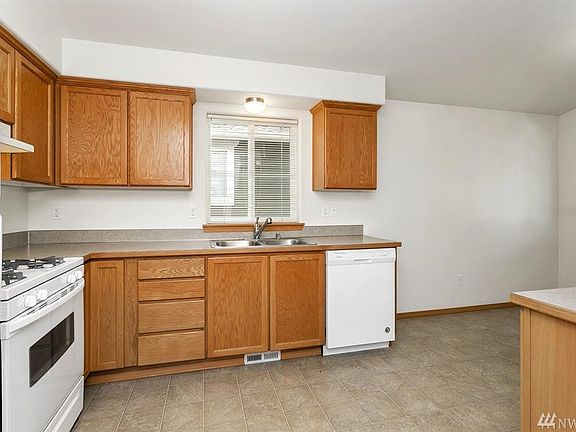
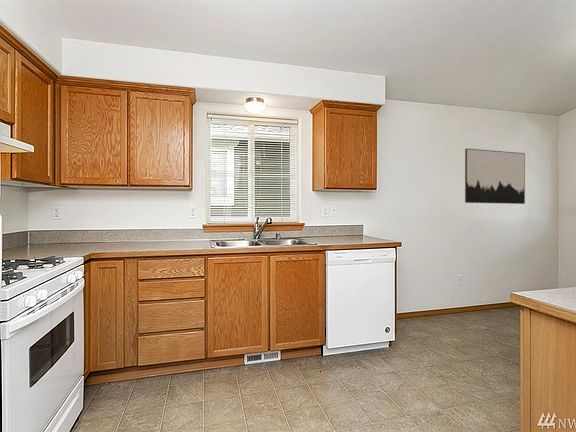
+ wall art (495, 177)
